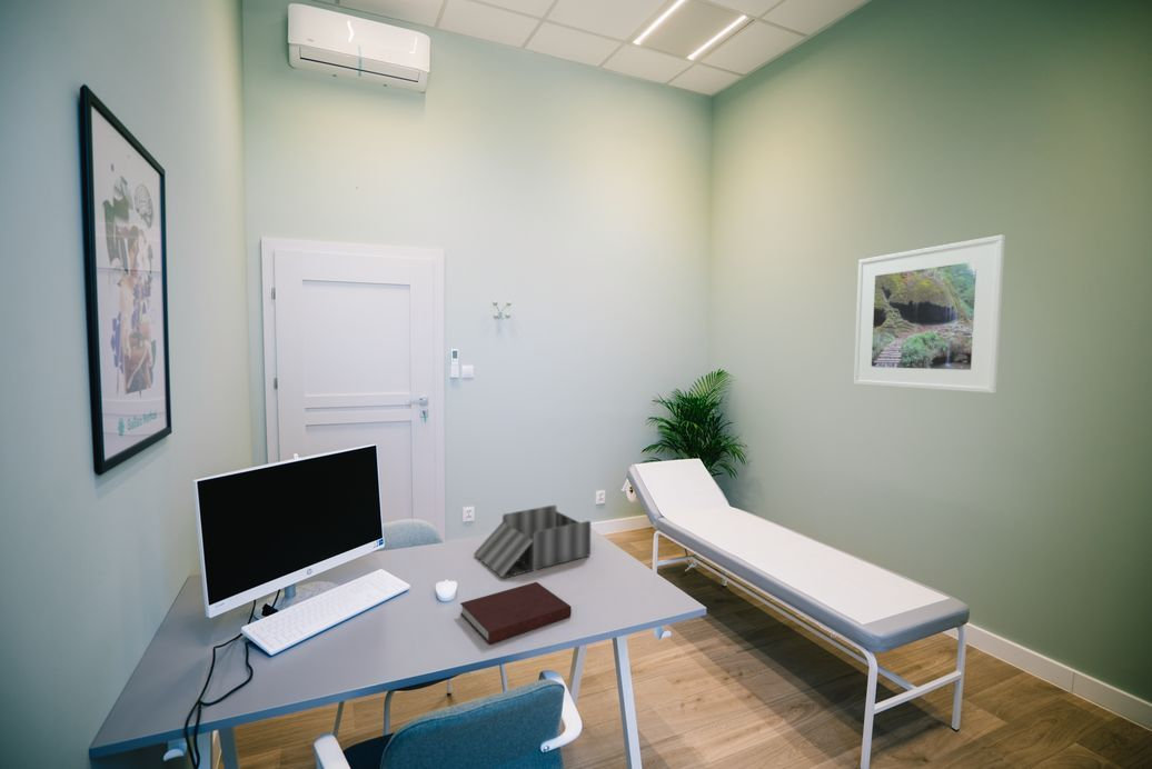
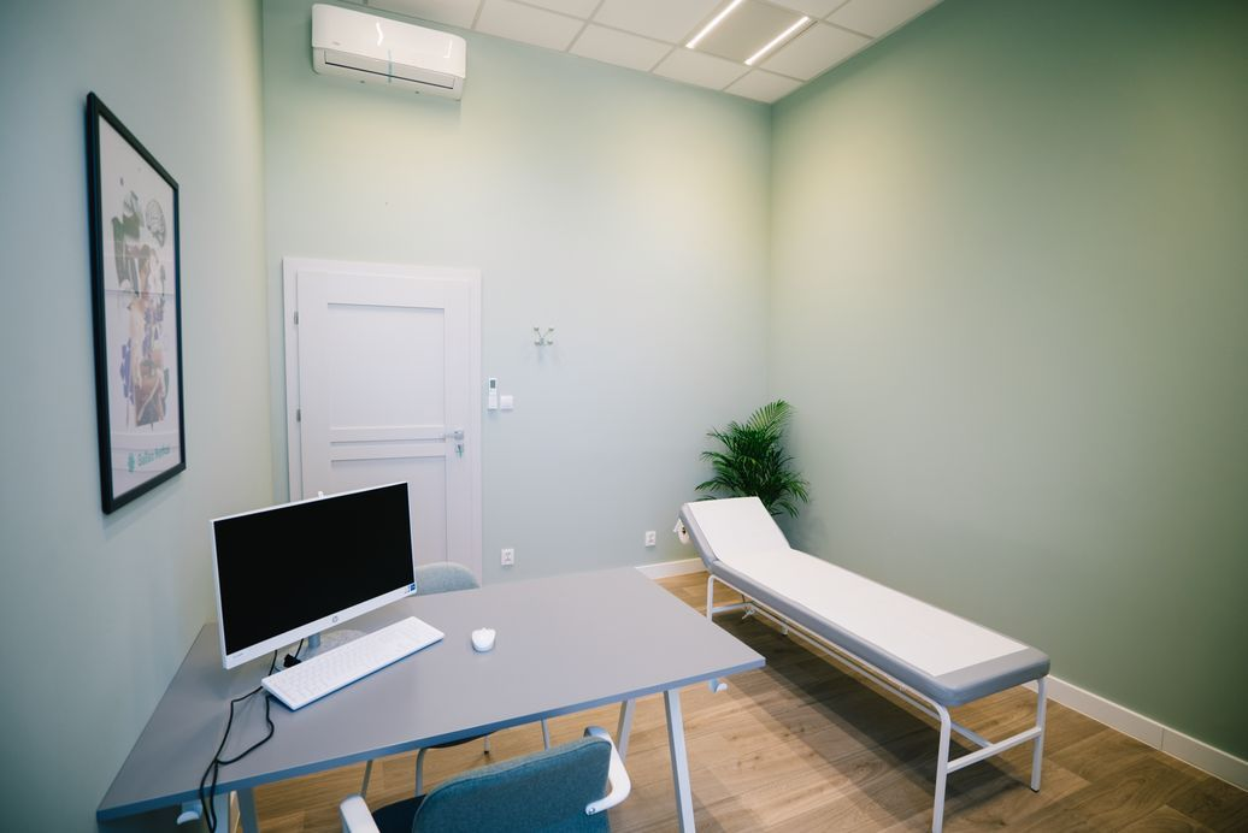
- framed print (920, 319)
- notebook (515, 609)
- desk organizer (532, 538)
